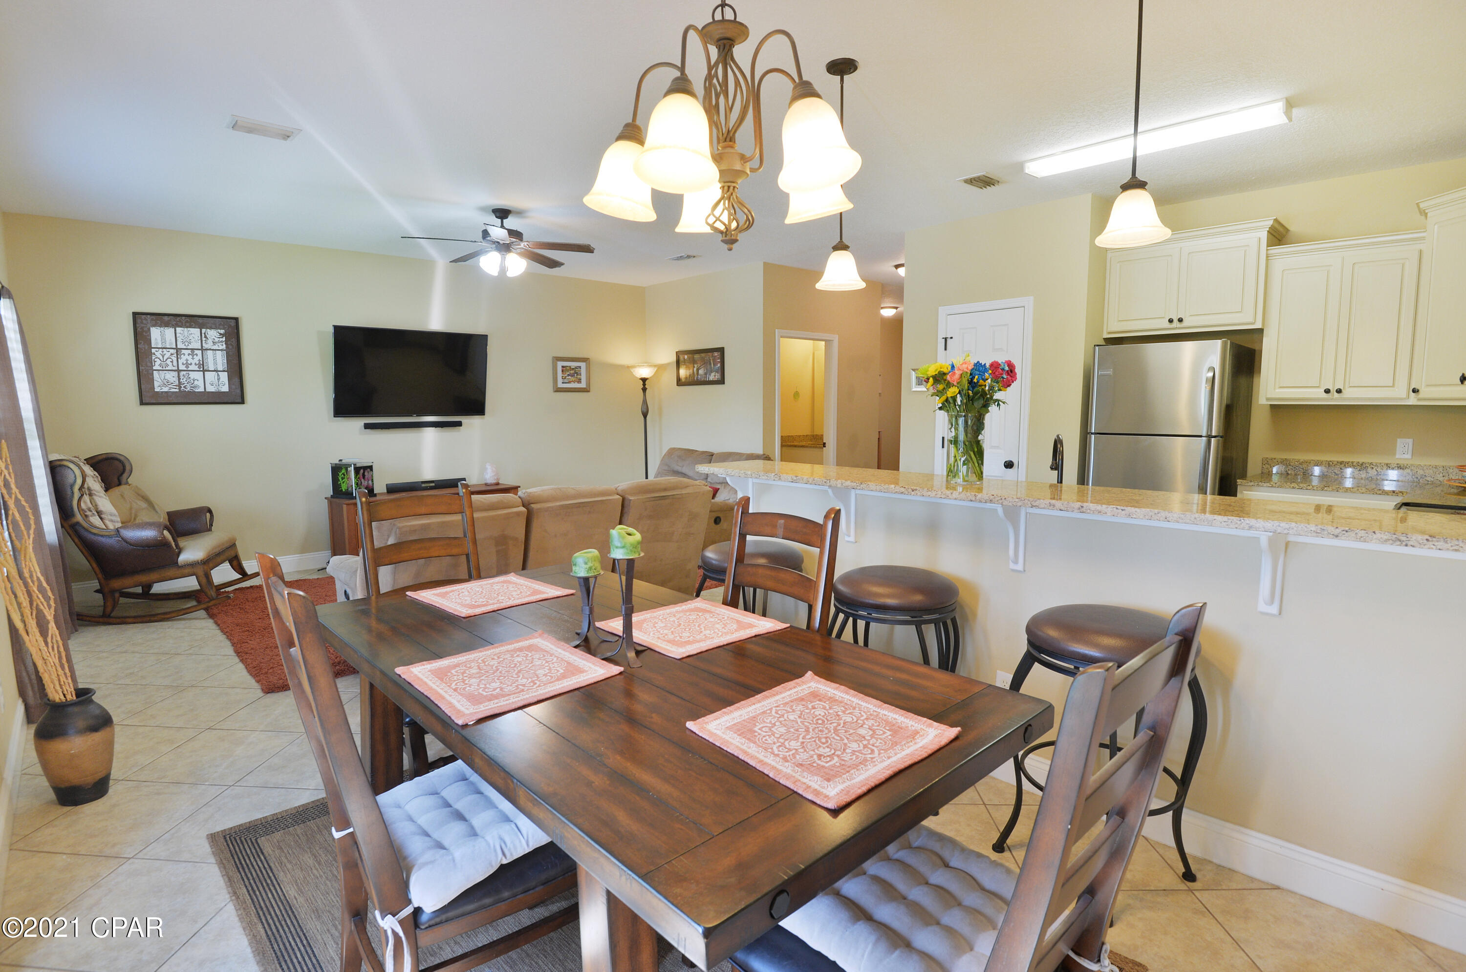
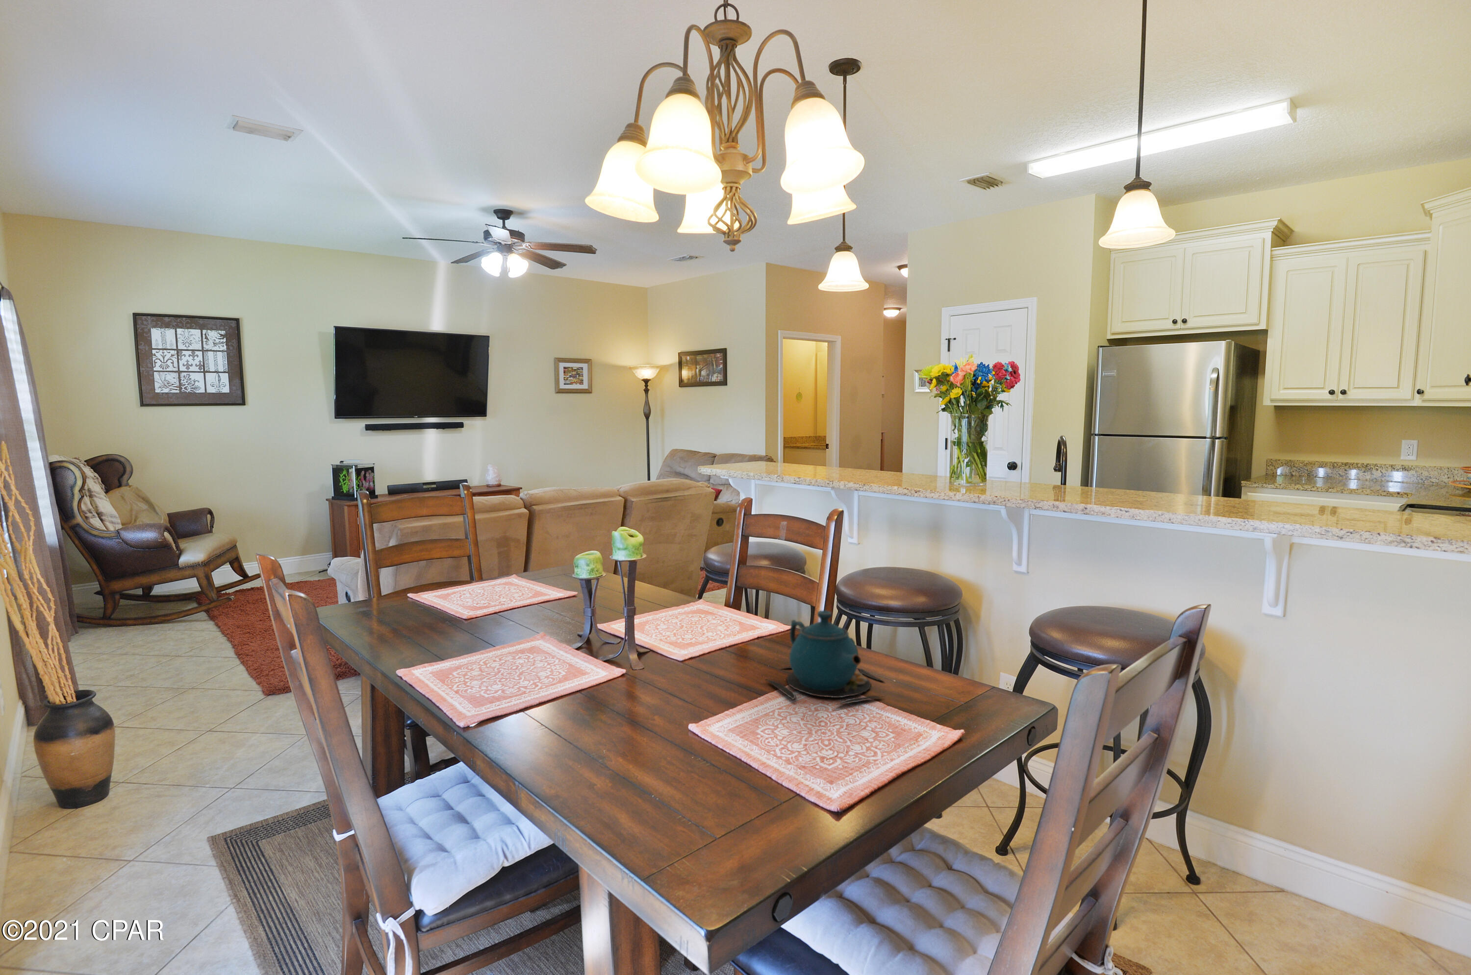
+ teapot (826, 646)
